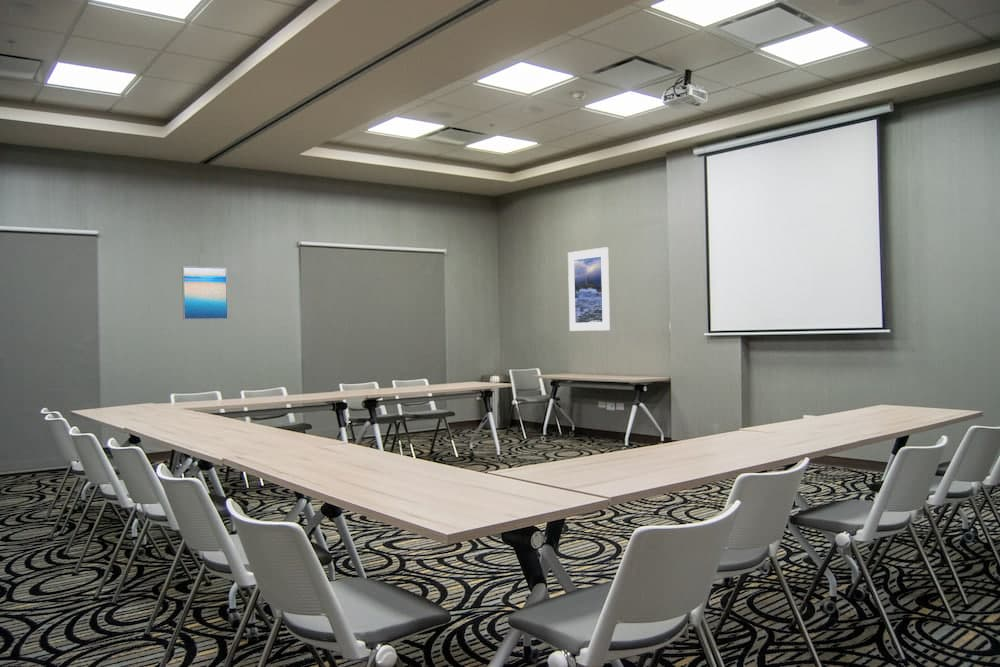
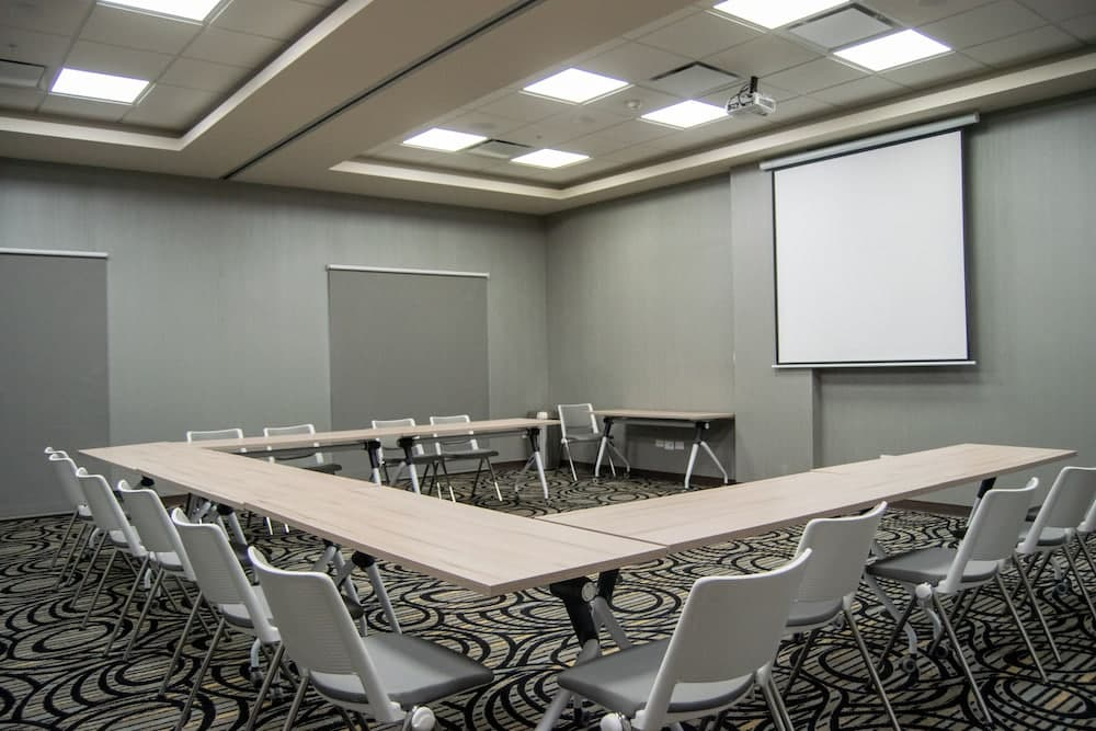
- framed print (588, 290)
- wall art (205, 293)
